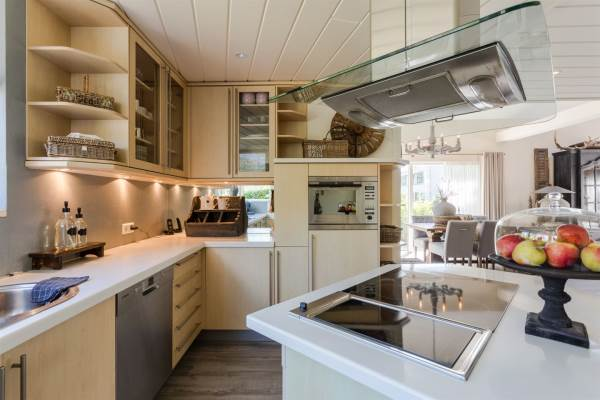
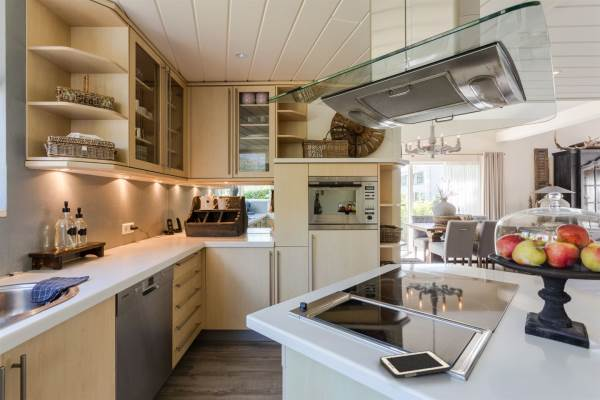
+ cell phone (414, 363)
